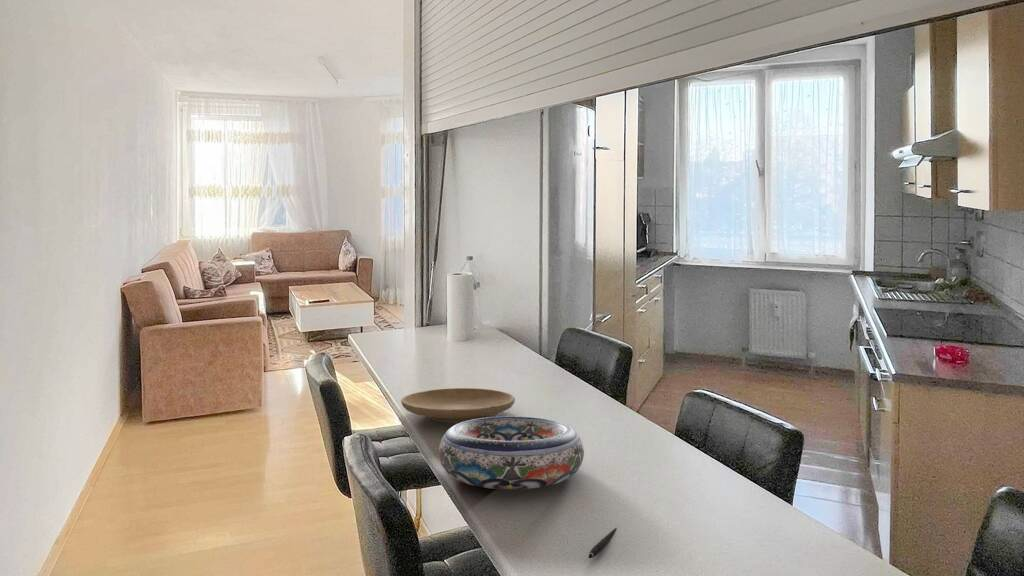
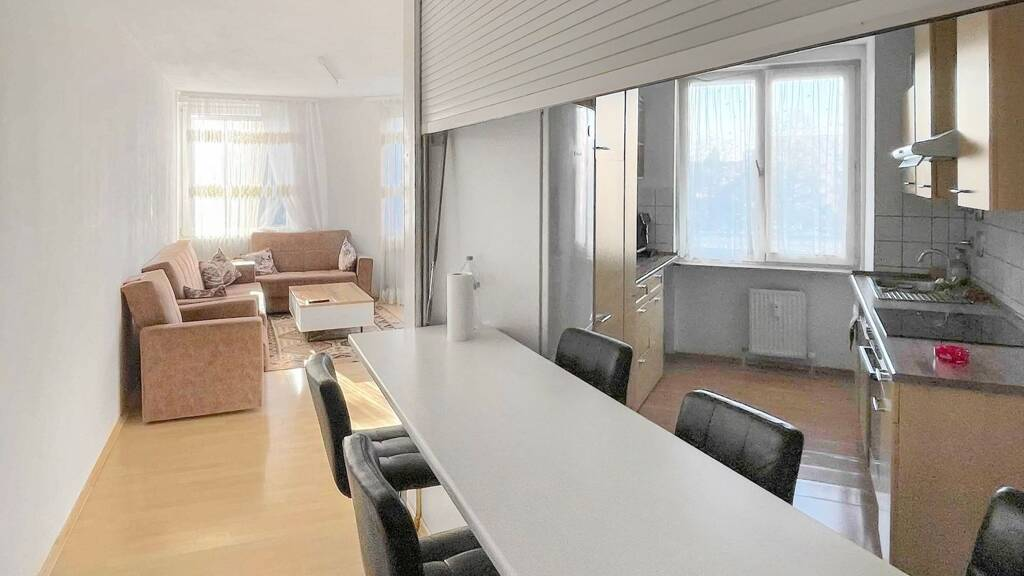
- pen (604, 541)
- plate (458, 407)
- bowl (511, 450)
